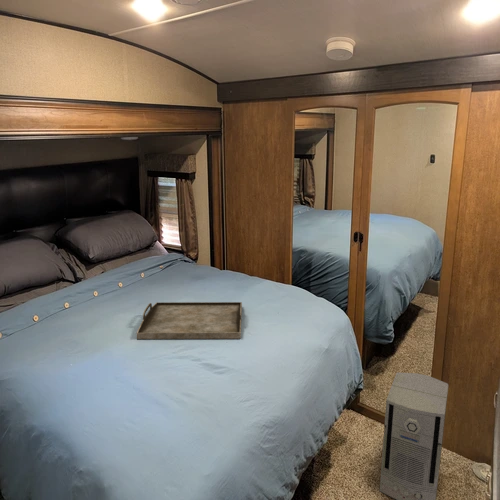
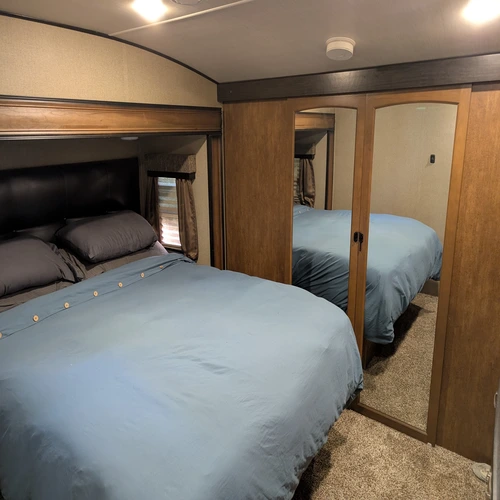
- serving tray (194, 313)
- air purifier (414, 436)
